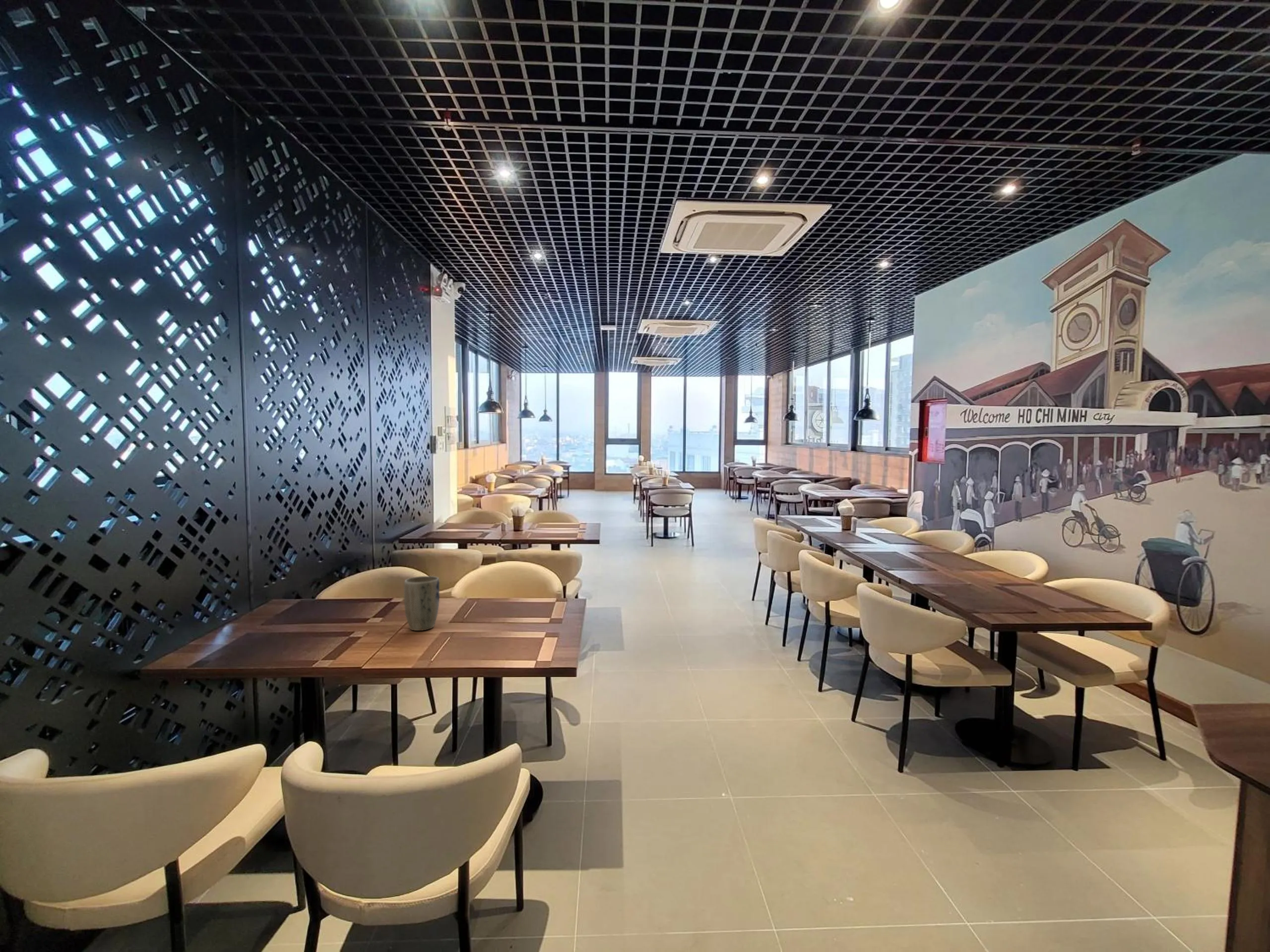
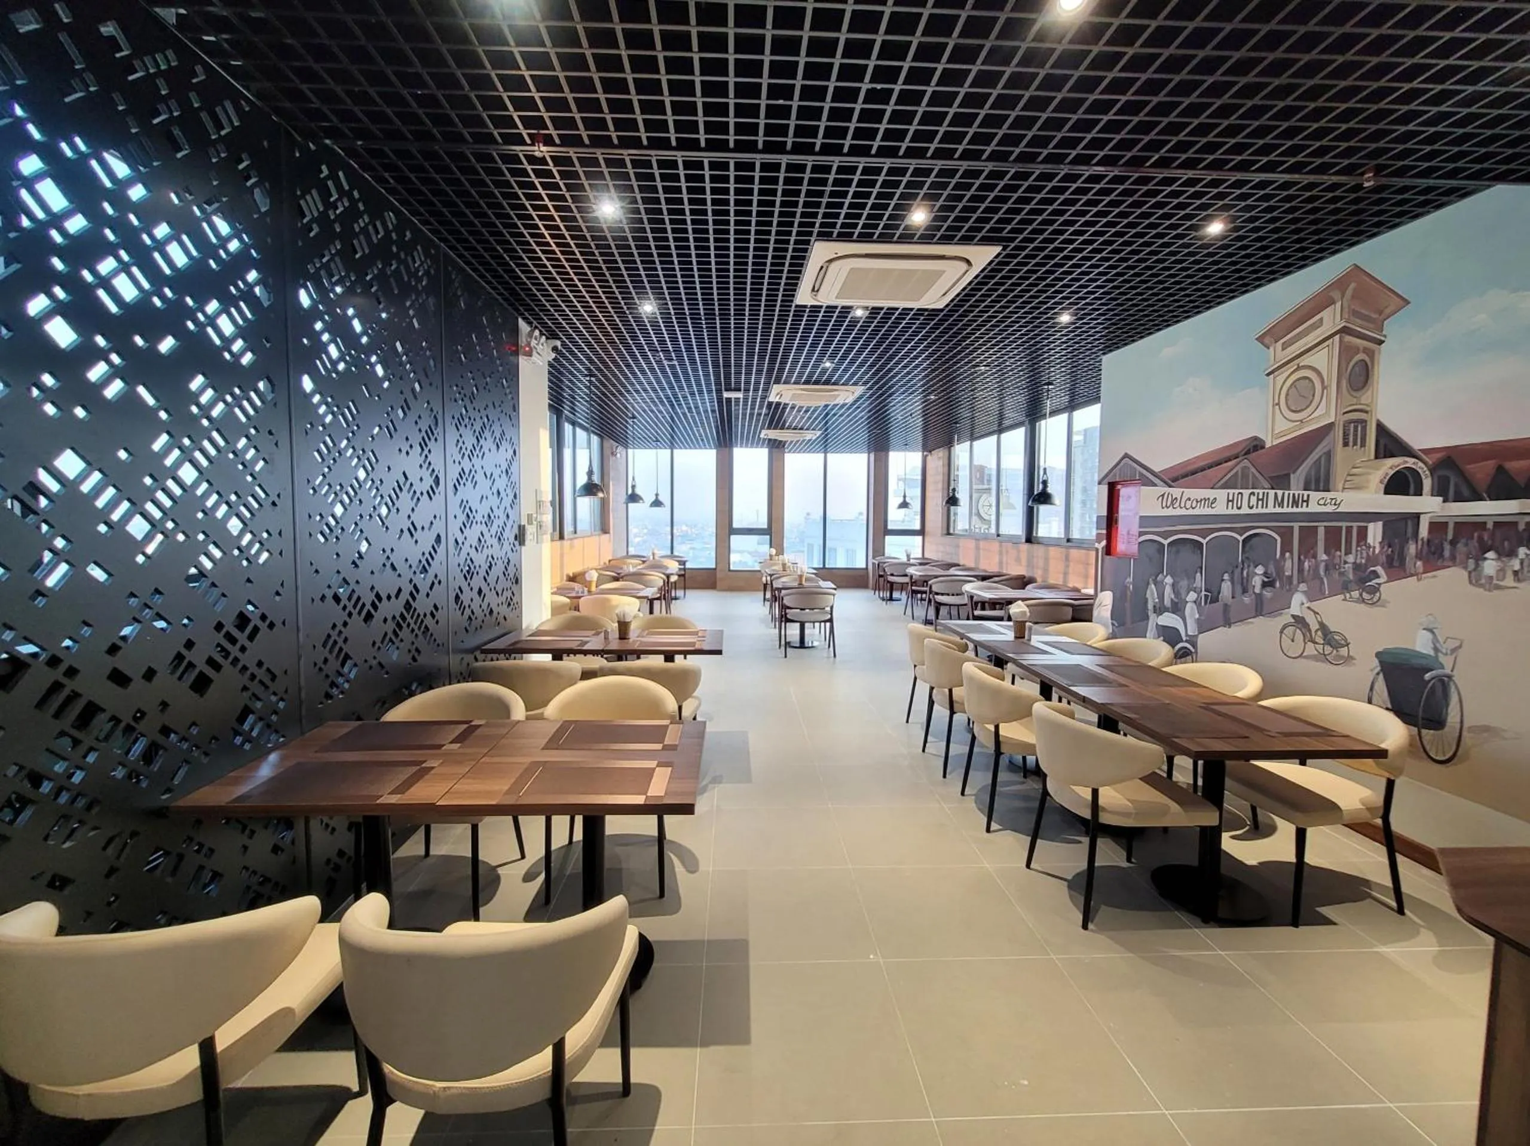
- plant pot (422, 603)
